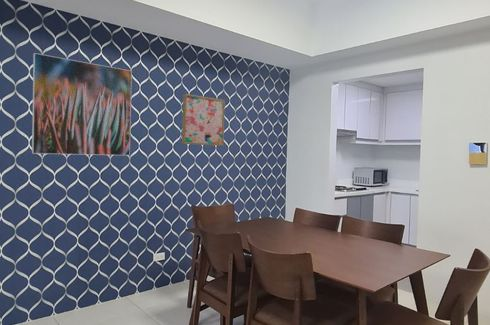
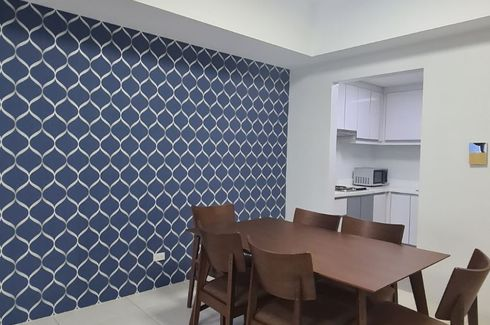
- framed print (85, 108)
- wall art (204, 121)
